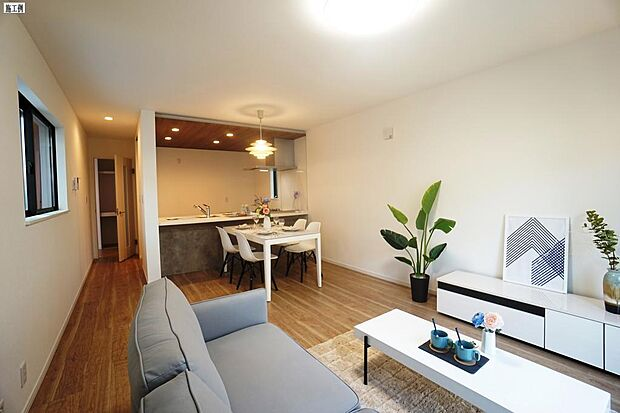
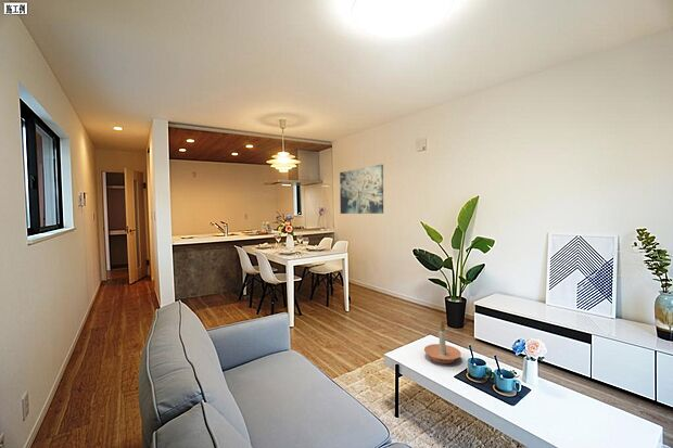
+ candle holder (442, 338)
+ wall art (359, 191)
